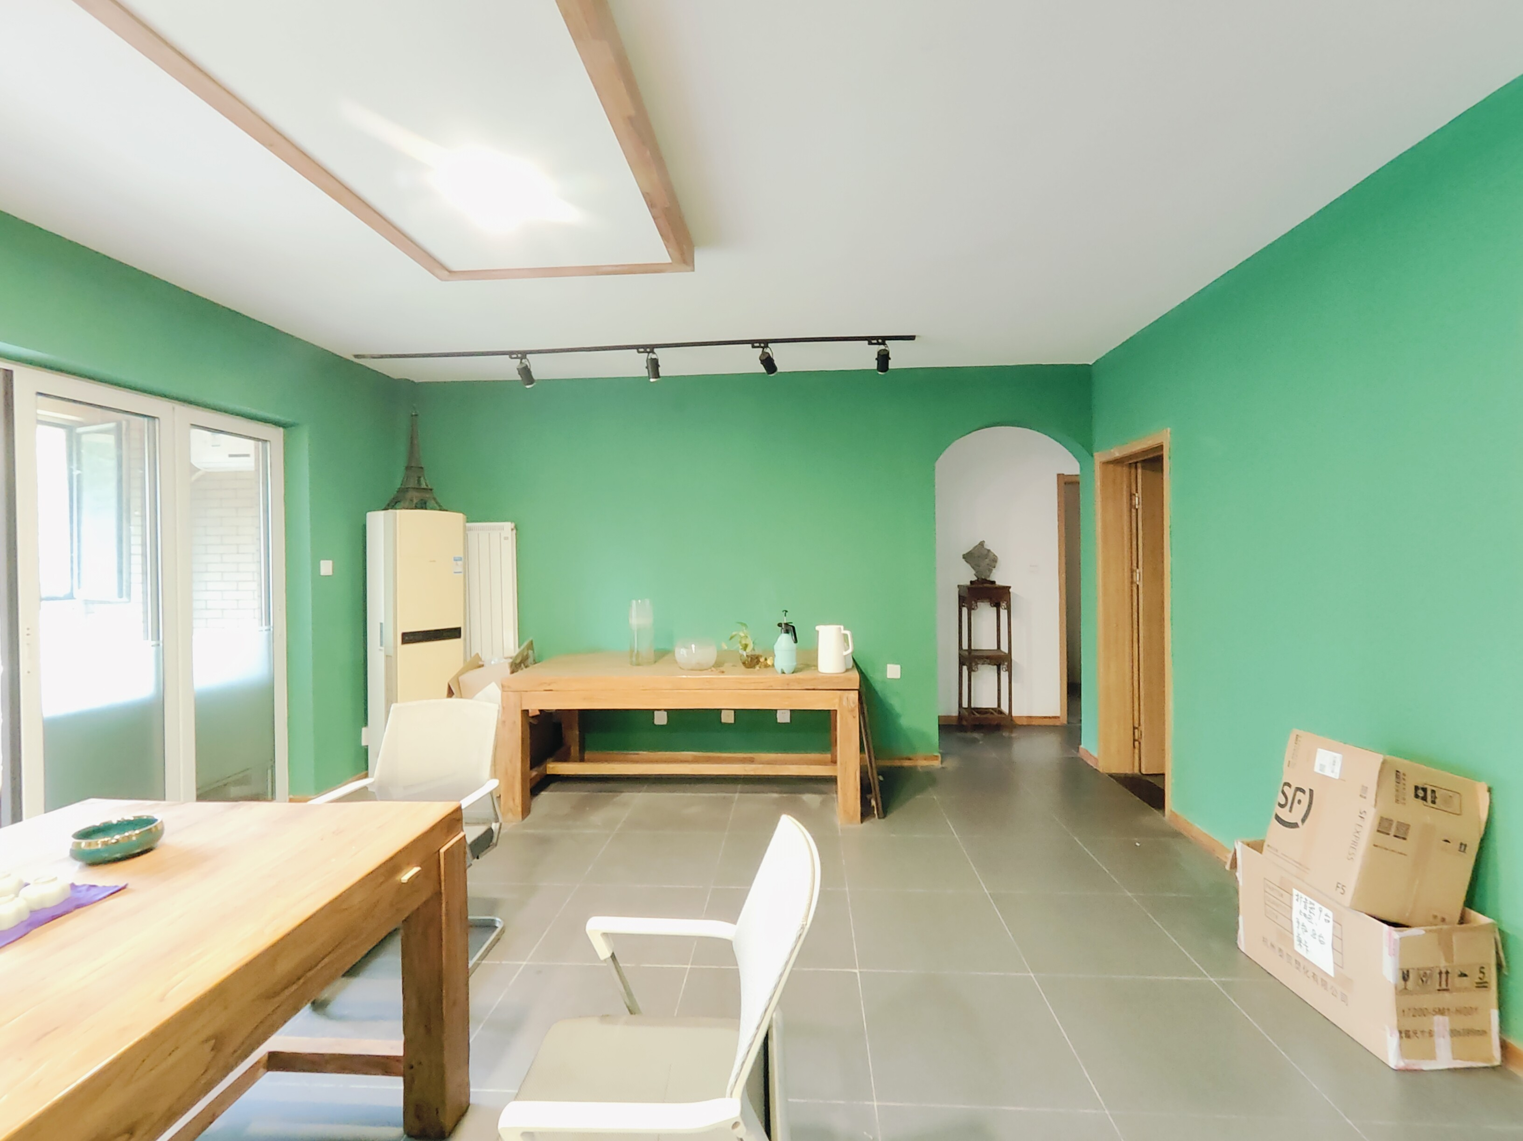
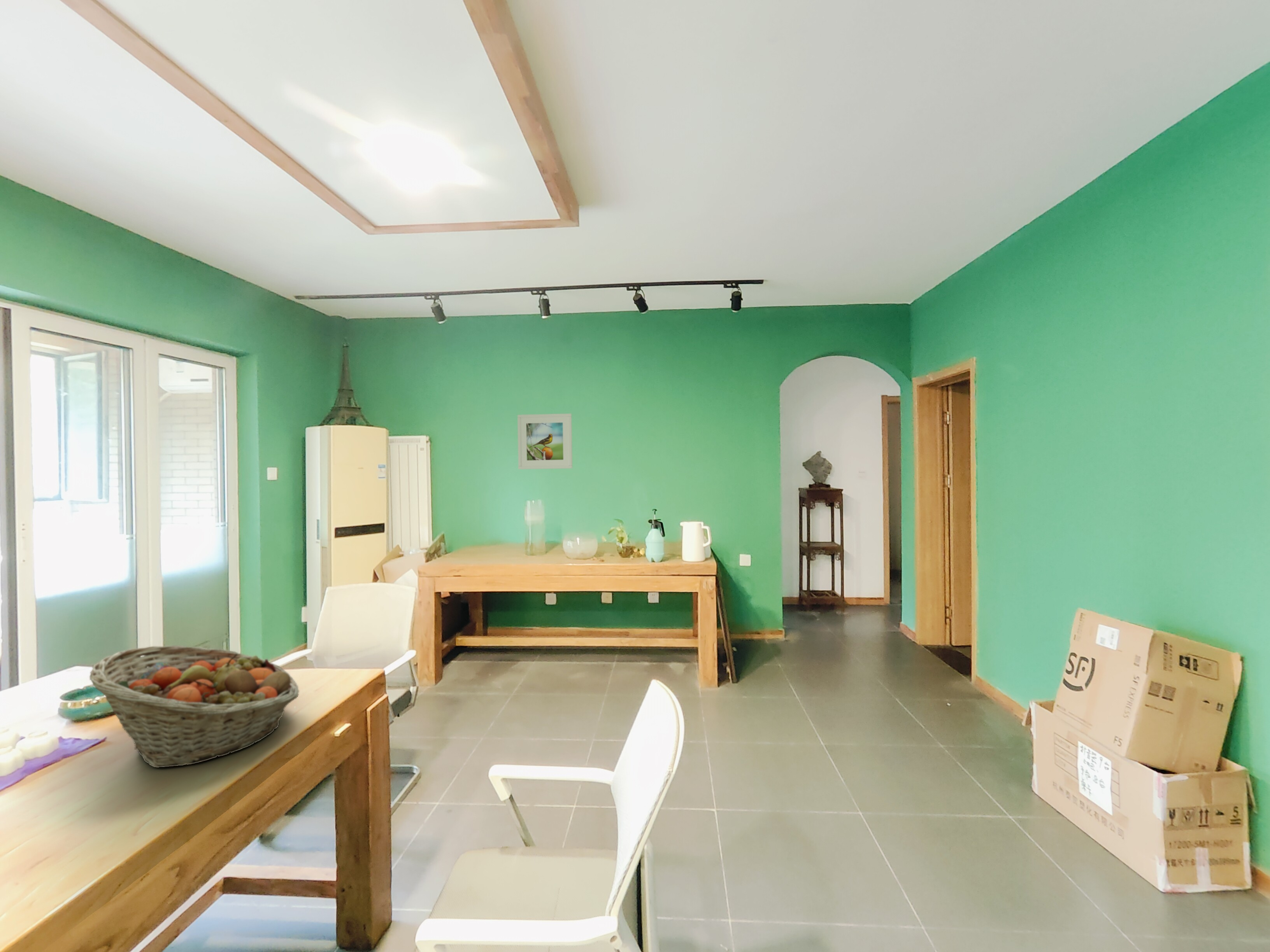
+ fruit basket (203, 691)
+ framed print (545, 441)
